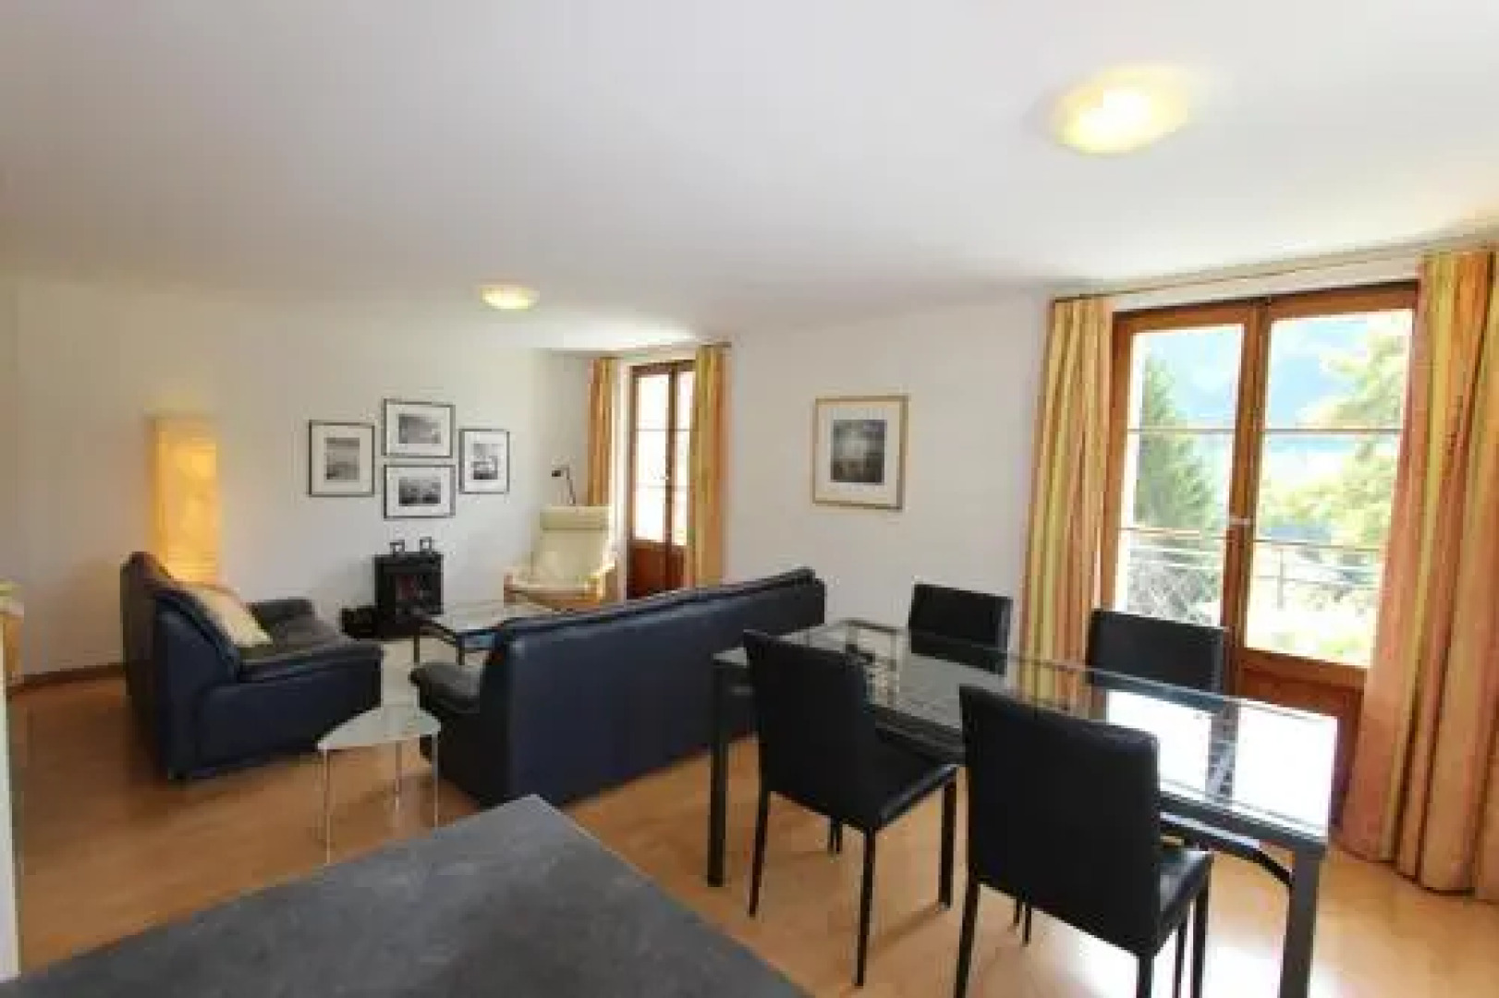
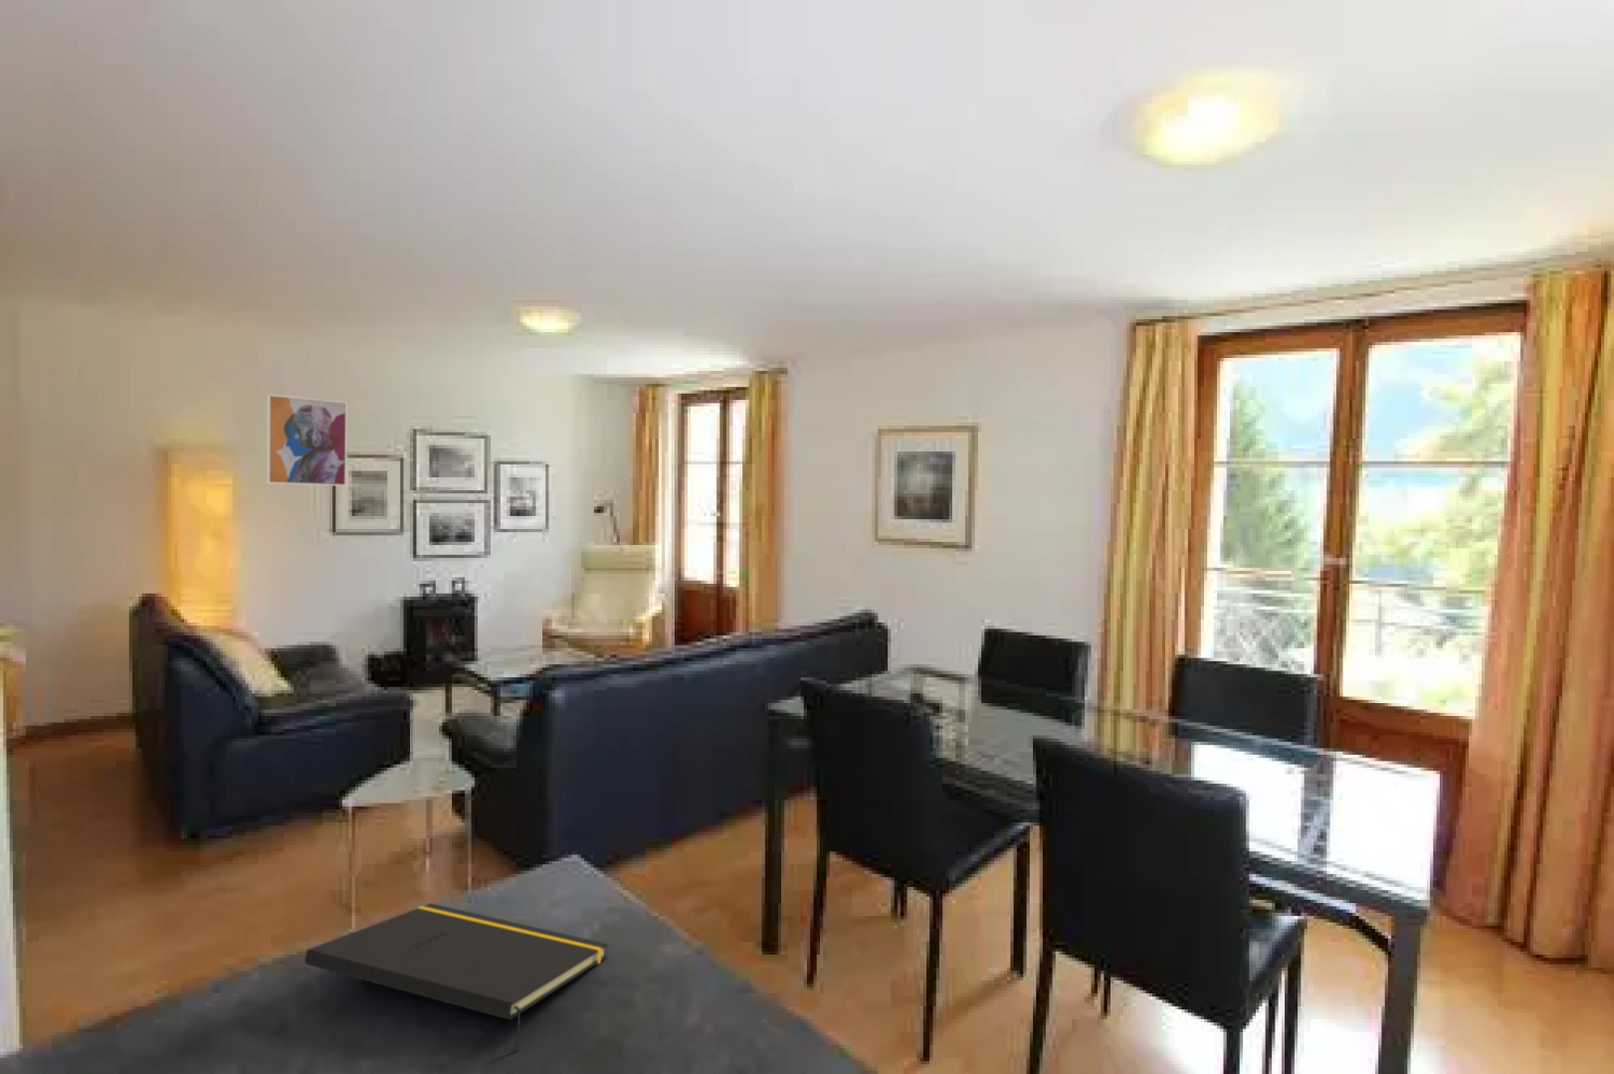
+ notepad (465, 954)
+ wall art (307, 441)
